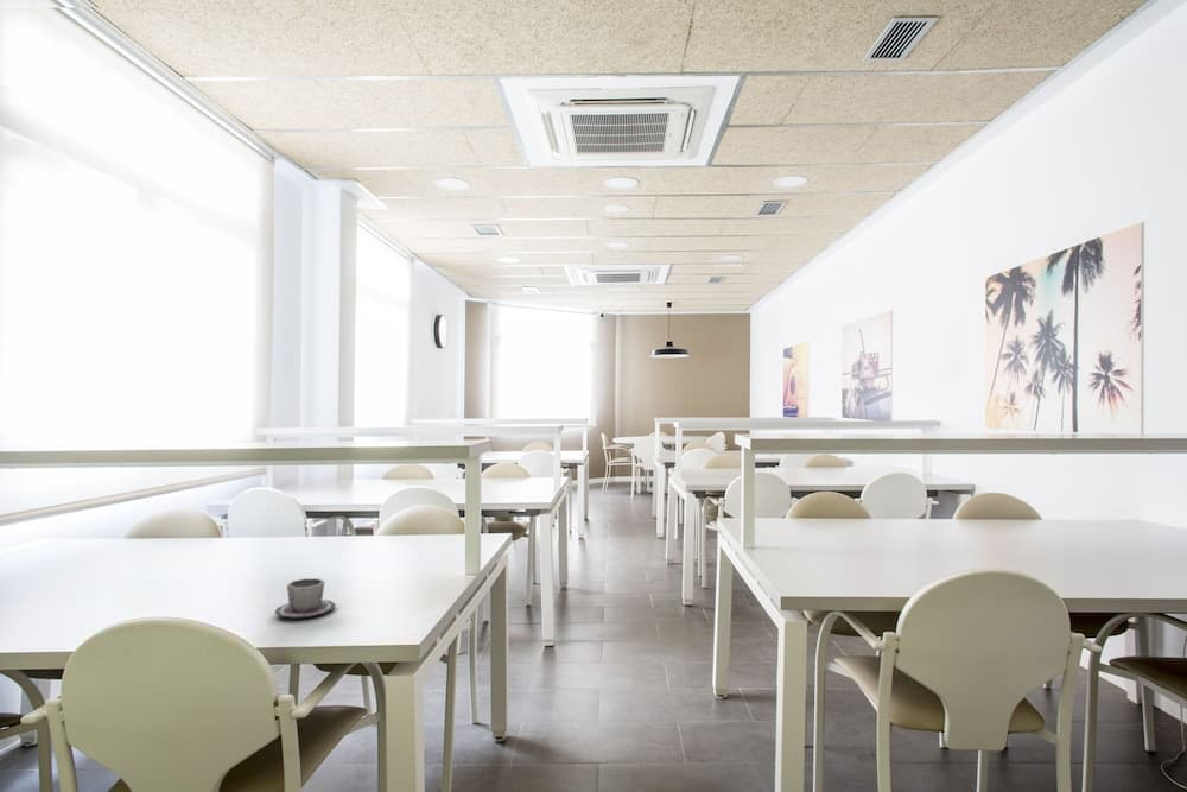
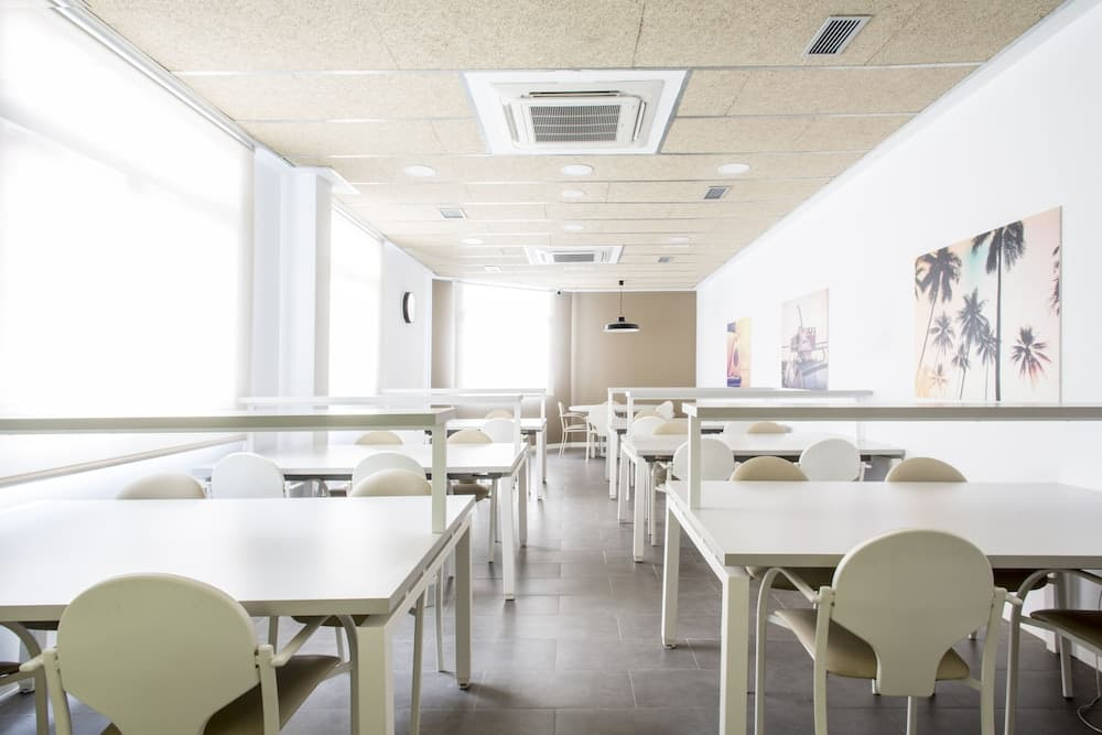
- cup (305, 596)
